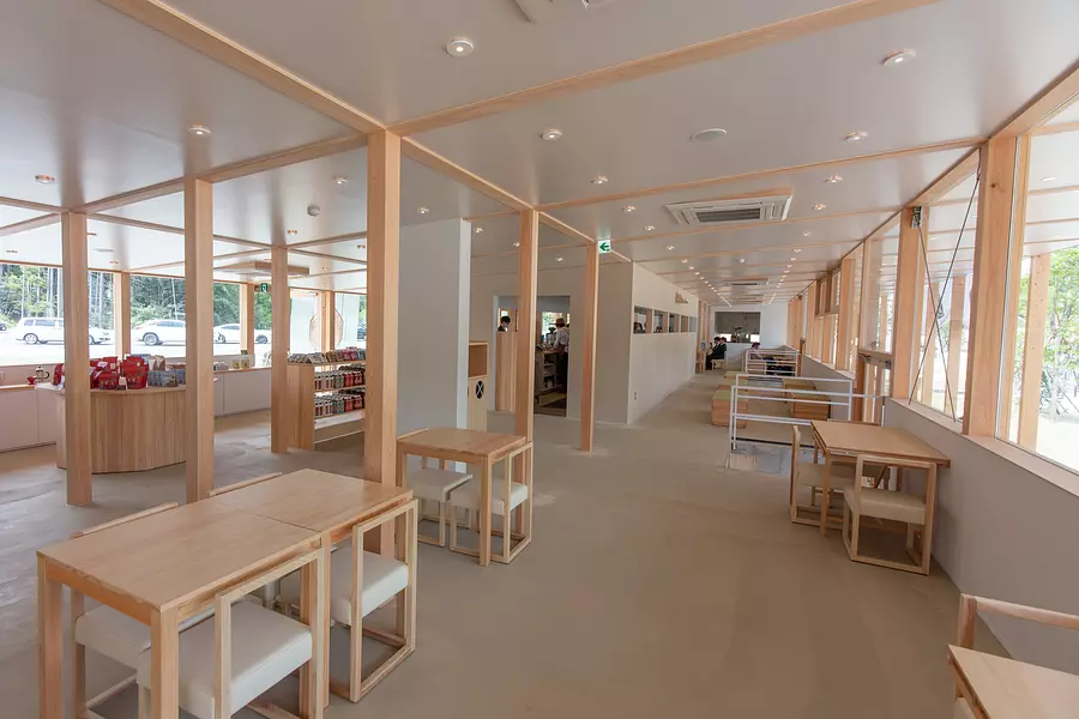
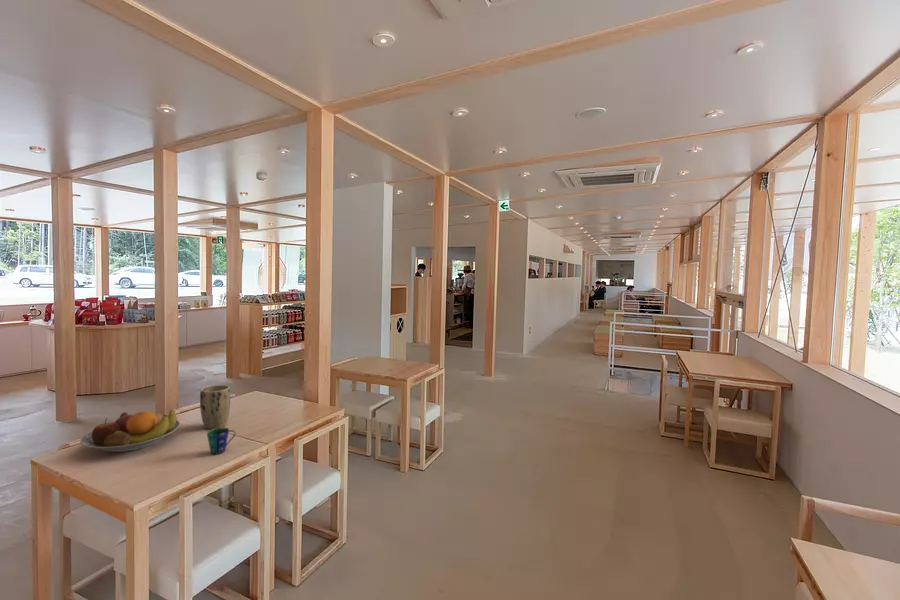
+ plant pot (215, 407)
+ cup (221, 440)
+ fruit bowl (133, 427)
